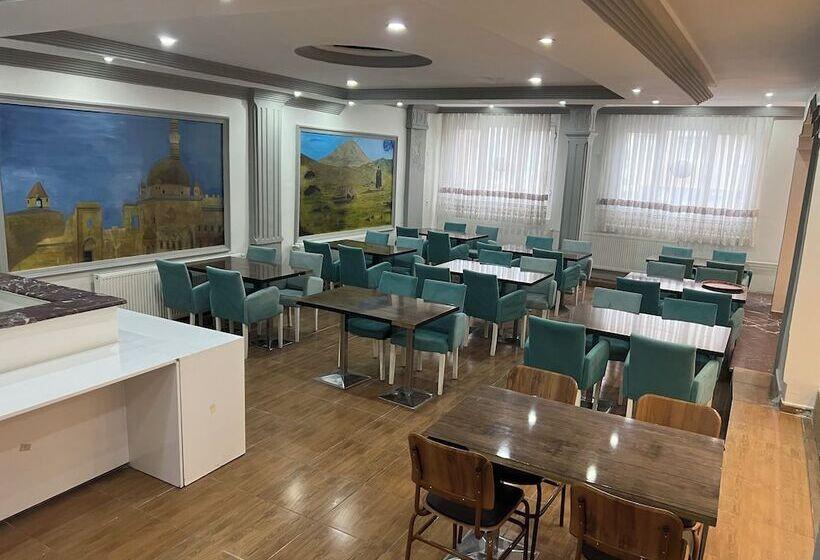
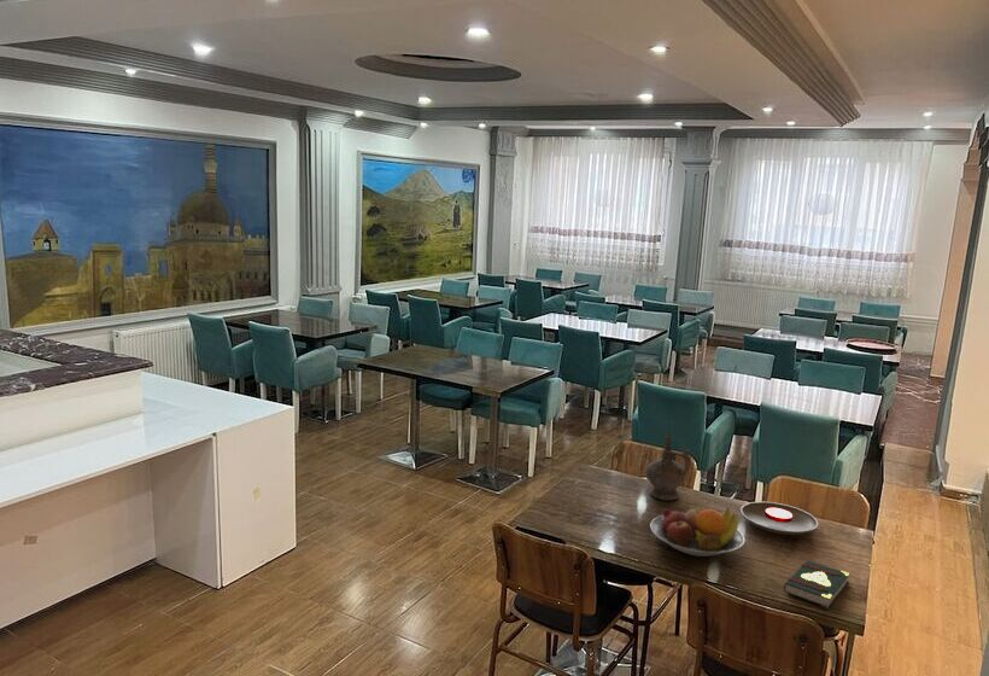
+ fruit bowl (696, 528)
+ book (817, 582)
+ plate (778, 519)
+ ceremonial vessel (668, 466)
